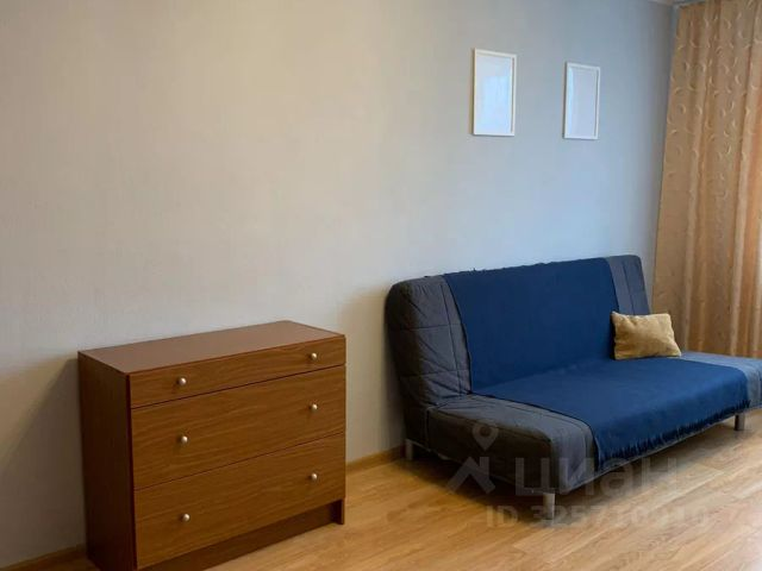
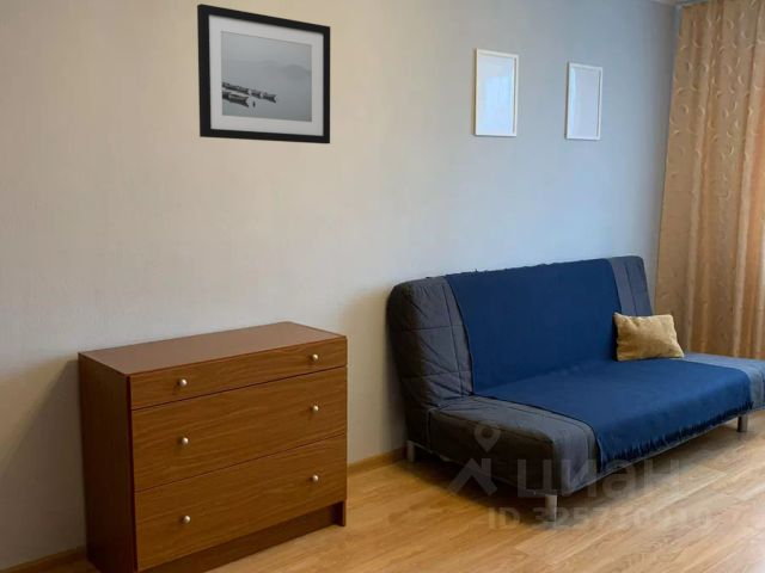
+ wall art (268, 79)
